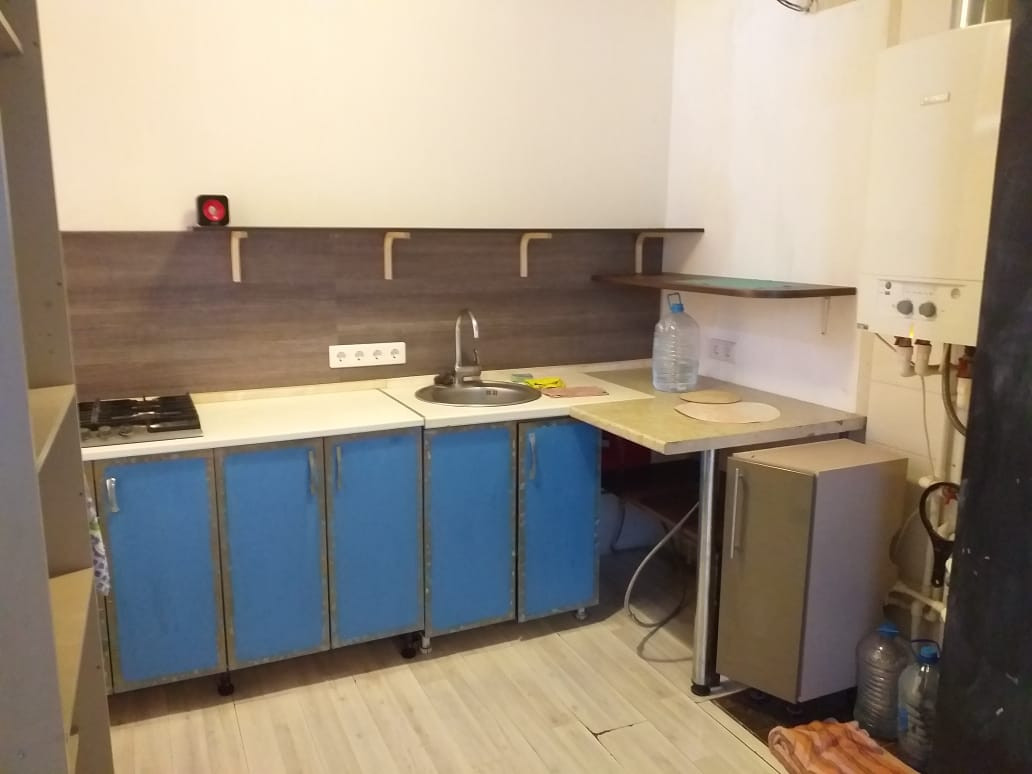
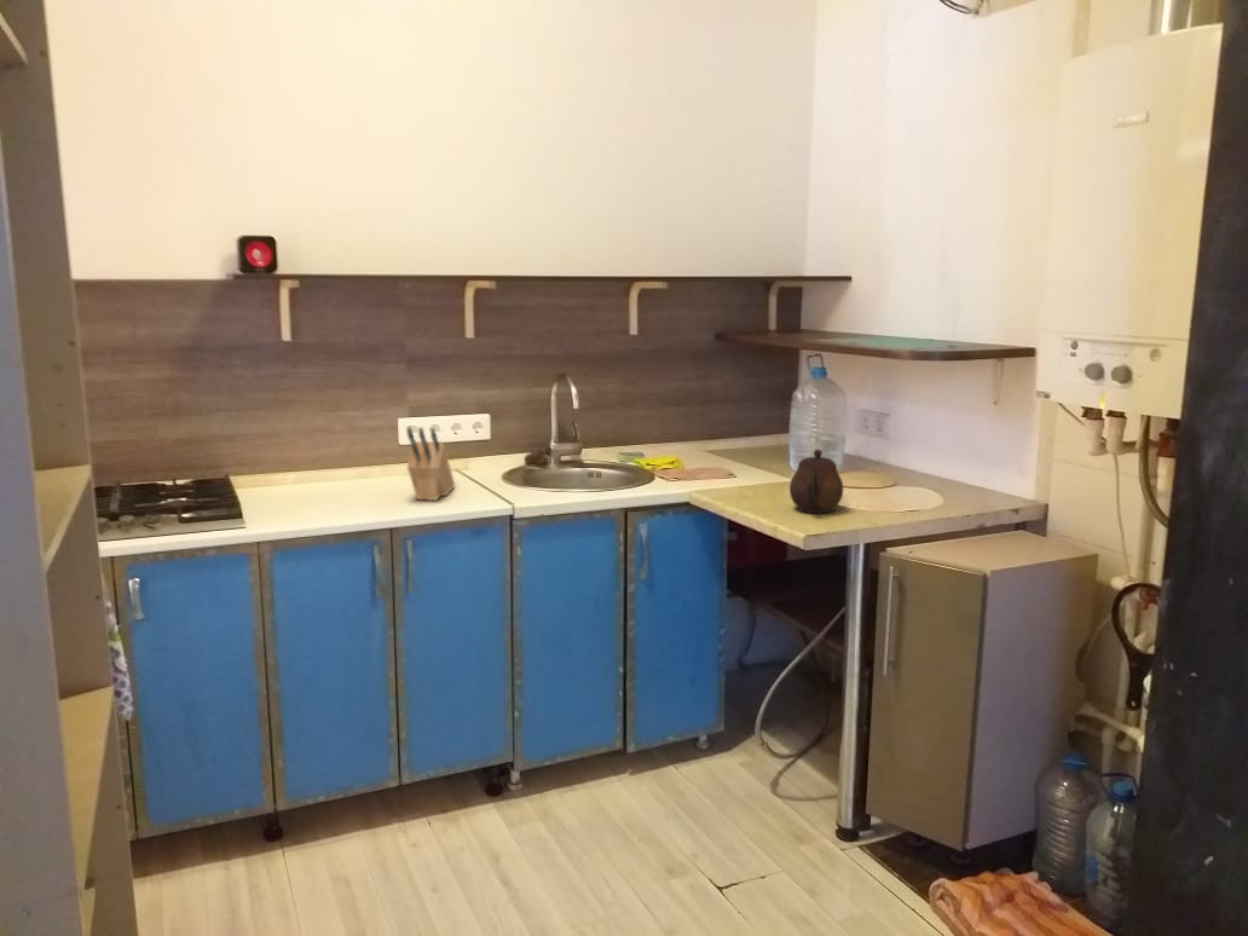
+ teapot (815, 480)
+ knife block (429, 458)
